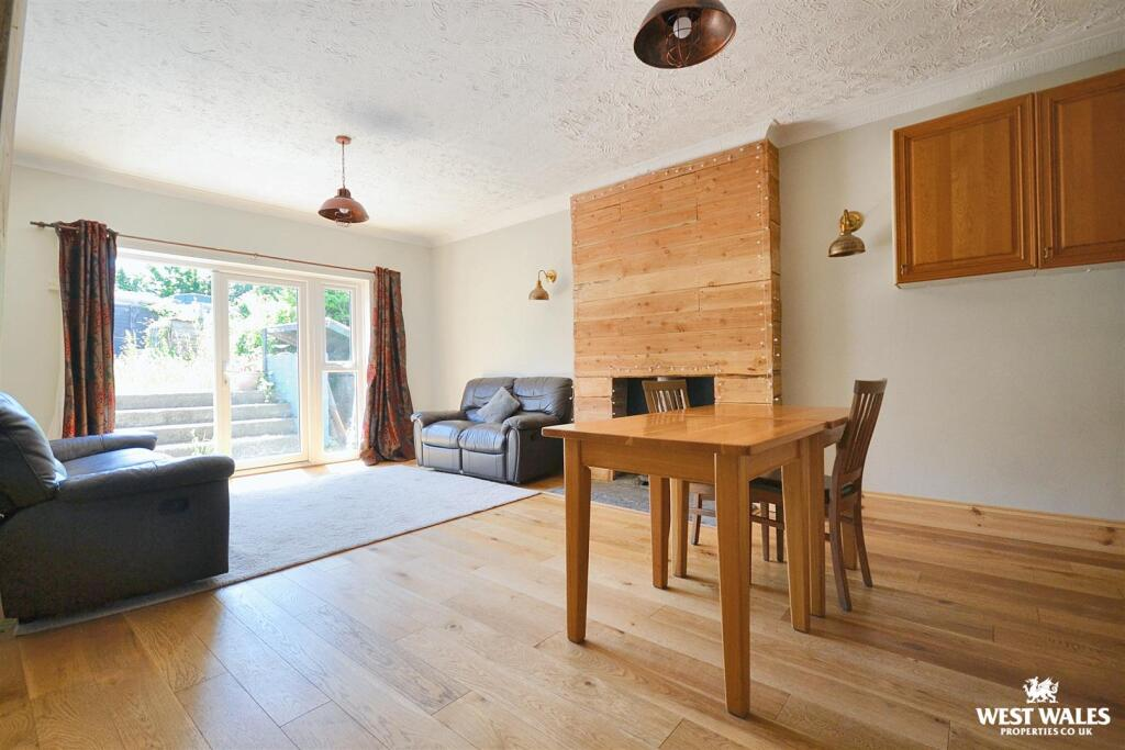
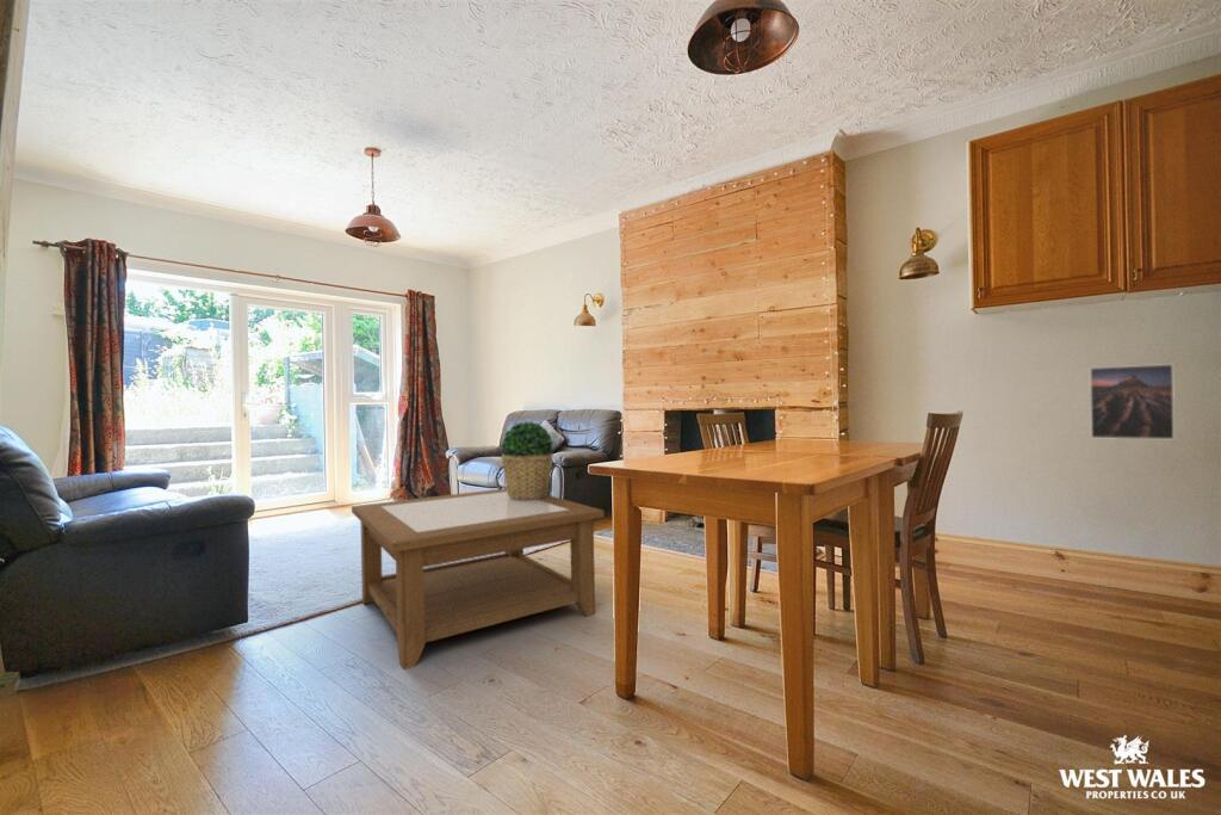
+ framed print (1129, 402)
+ coffee table (472, 557)
+ potted plant (527, 458)
